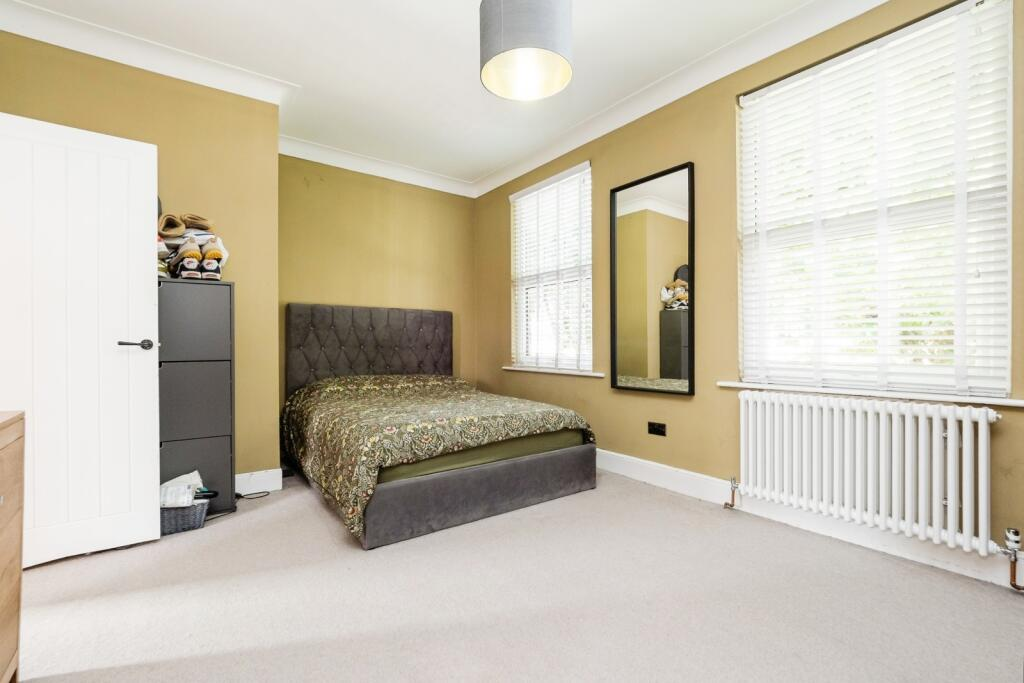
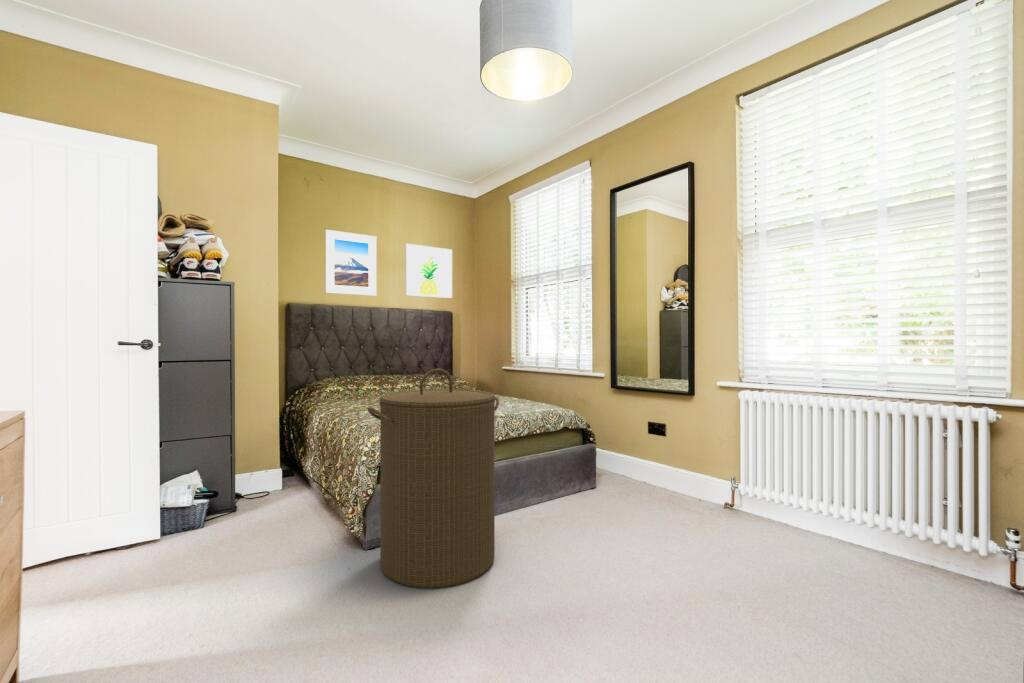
+ wall art (429, 271)
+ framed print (351, 263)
+ laundry hamper (438, 464)
